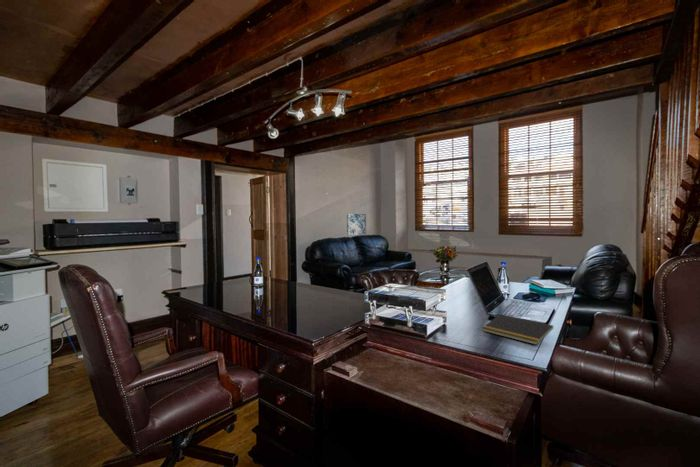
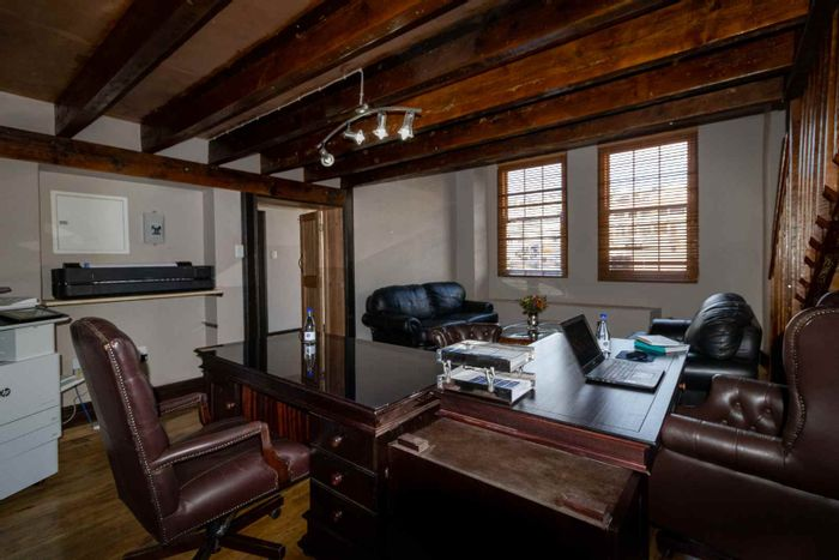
- wall art (356, 224)
- notepad (516, 328)
